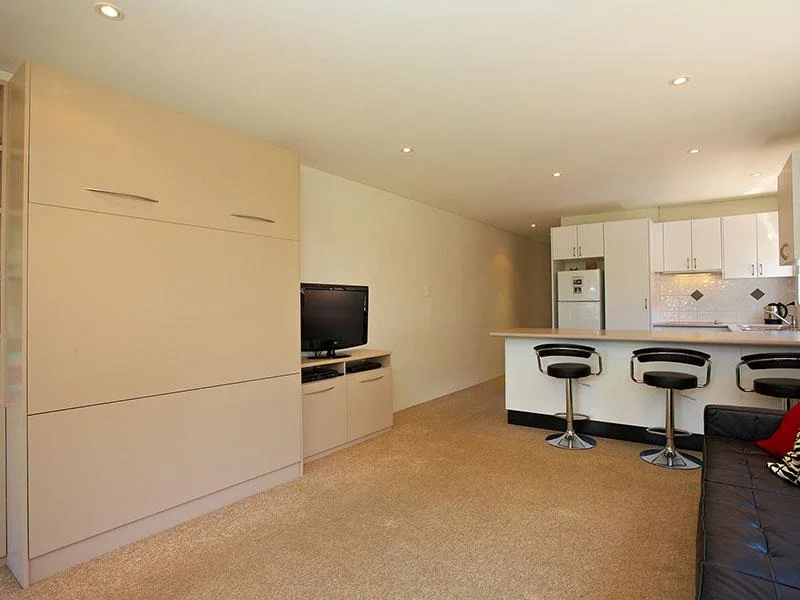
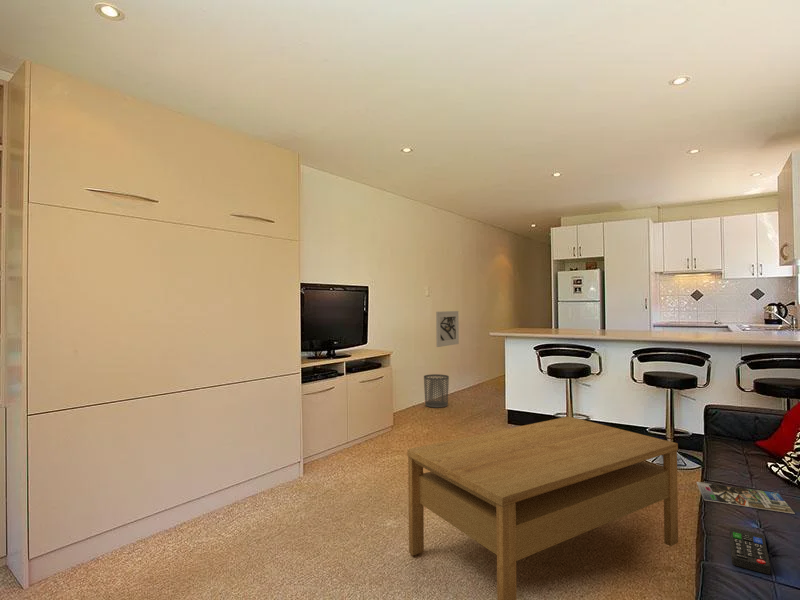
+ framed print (447, 328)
+ magazine (741, 496)
+ coffee table (544, 497)
+ remote control (748, 548)
+ waste bin (436, 390)
